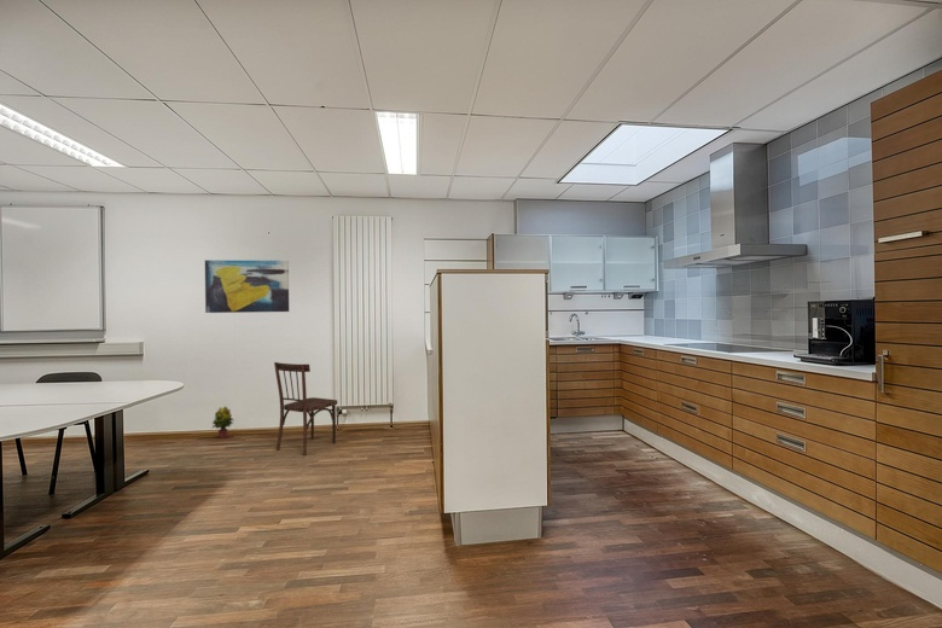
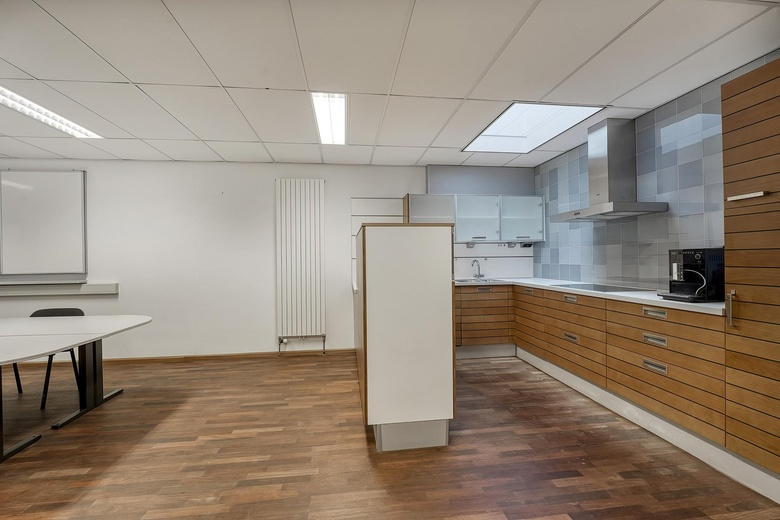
- dining chair (307, 403)
- wall art (248, 286)
- potted plant (223, 421)
